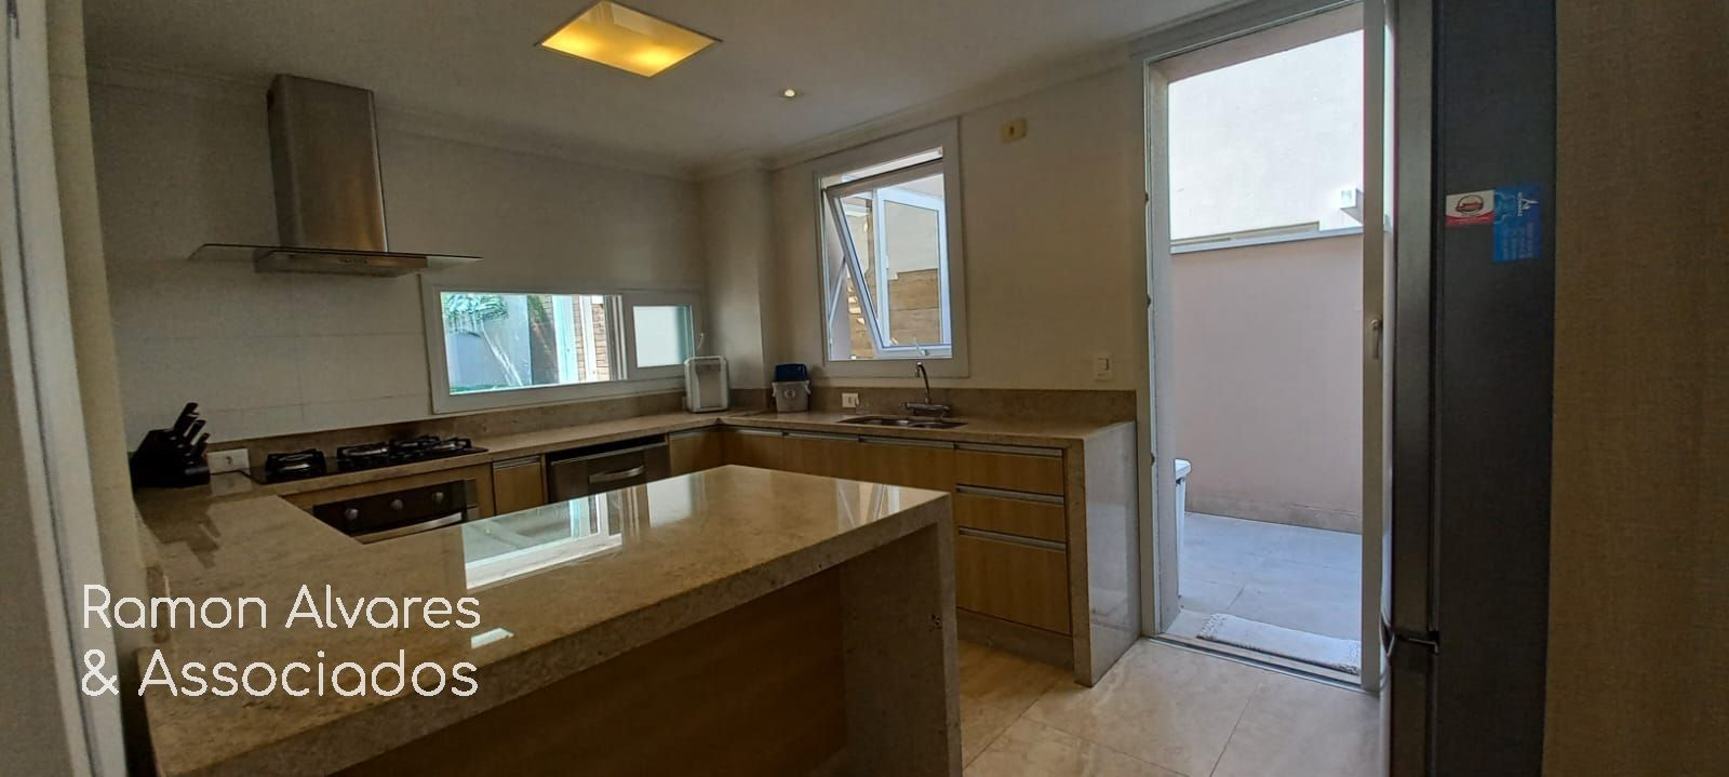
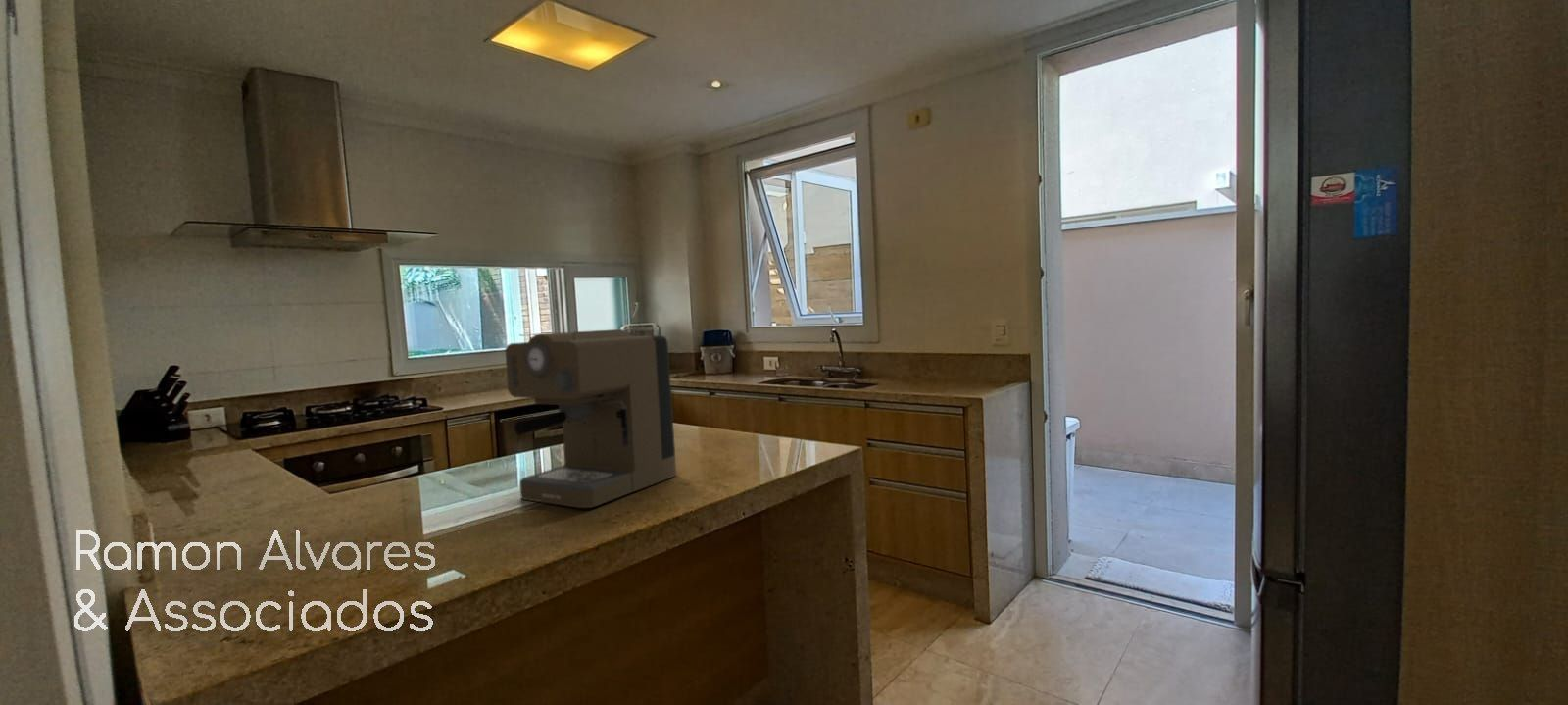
+ coffee maker (594, 411)
